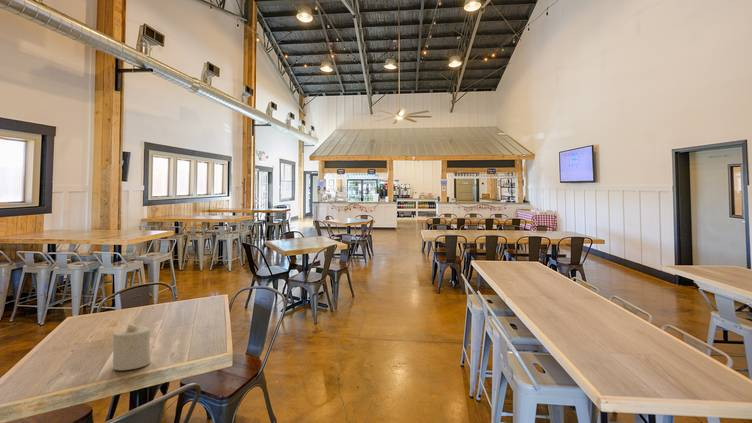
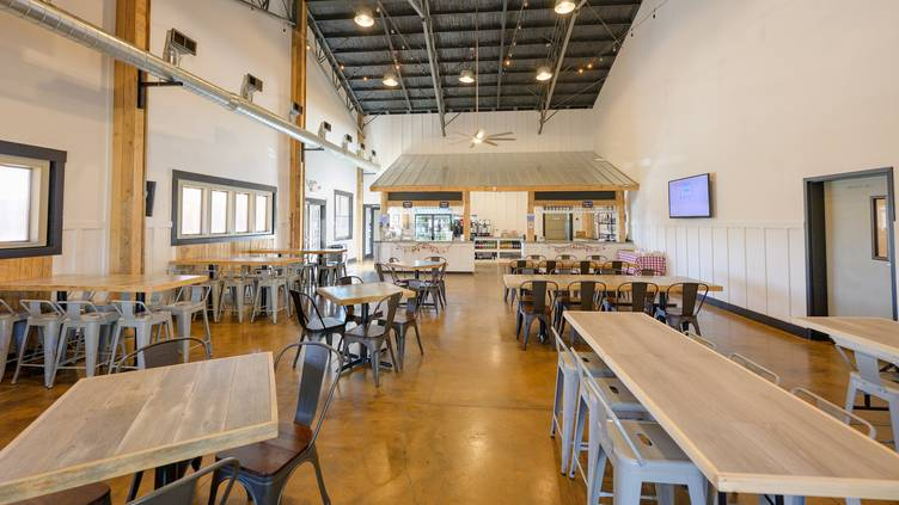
- candle (132, 344)
